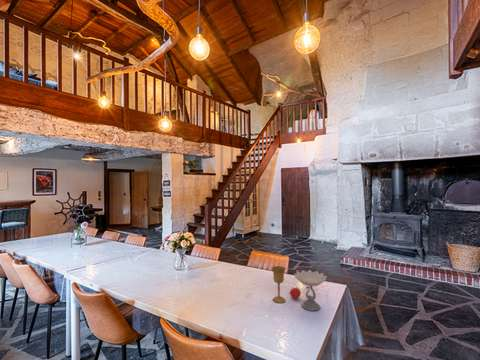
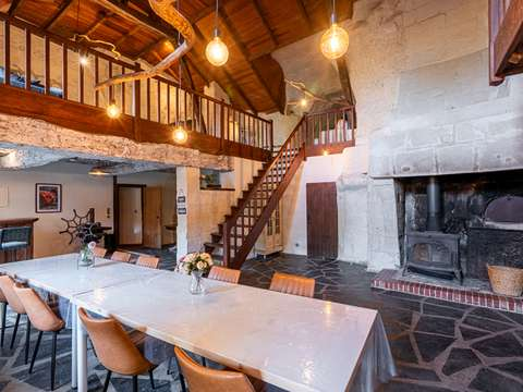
- goblet (297, 288)
